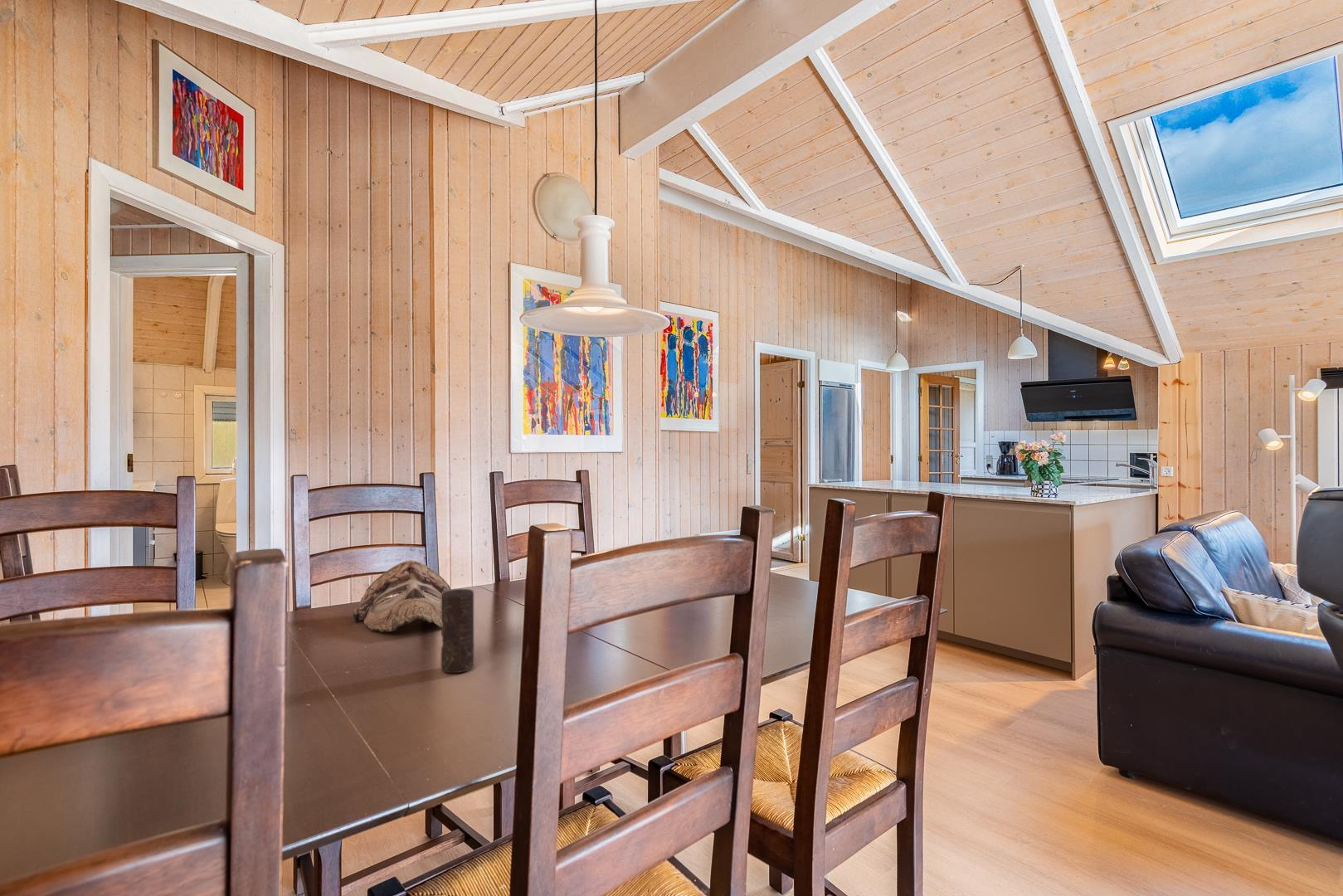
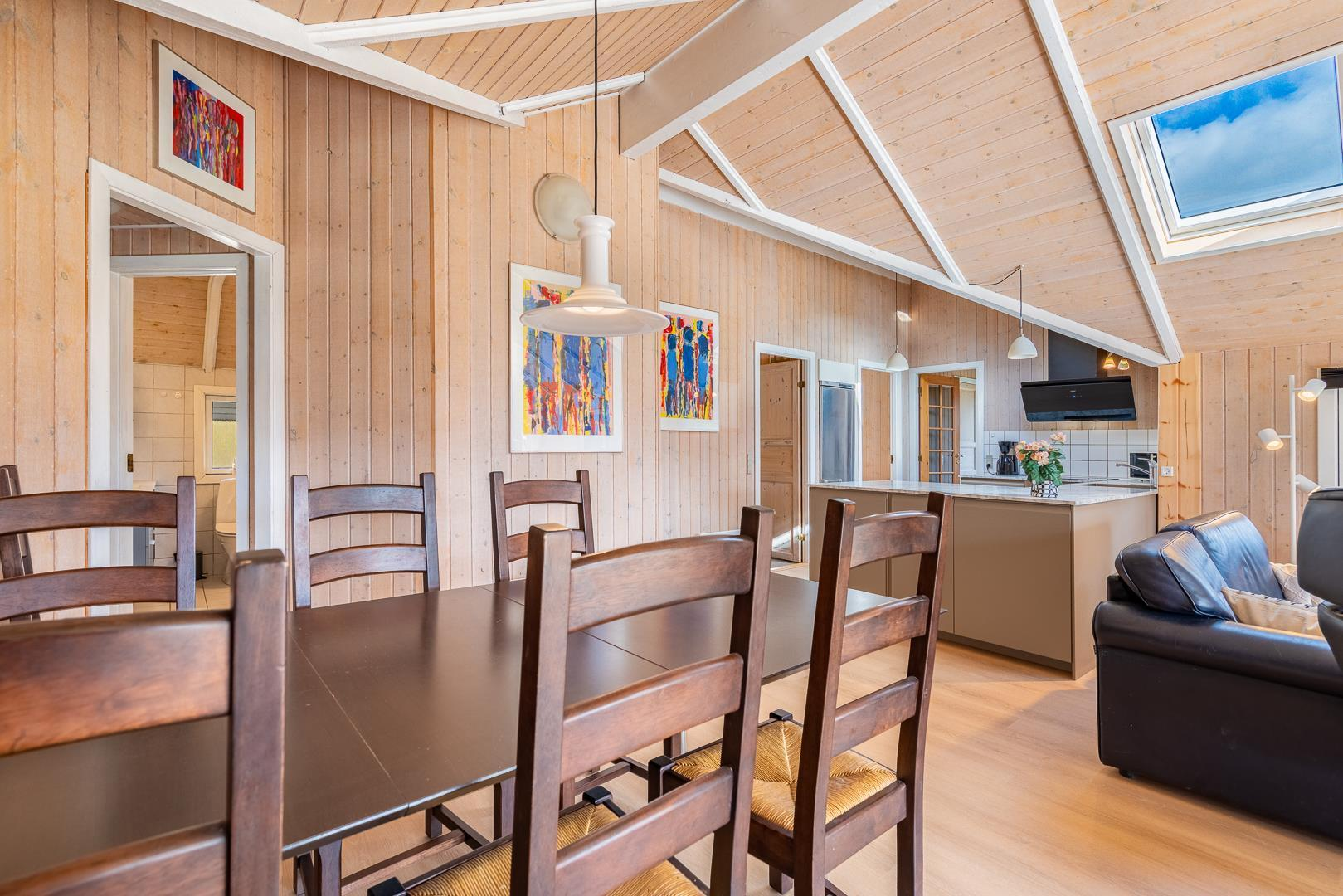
- candle (457, 630)
- animal skull (409, 595)
